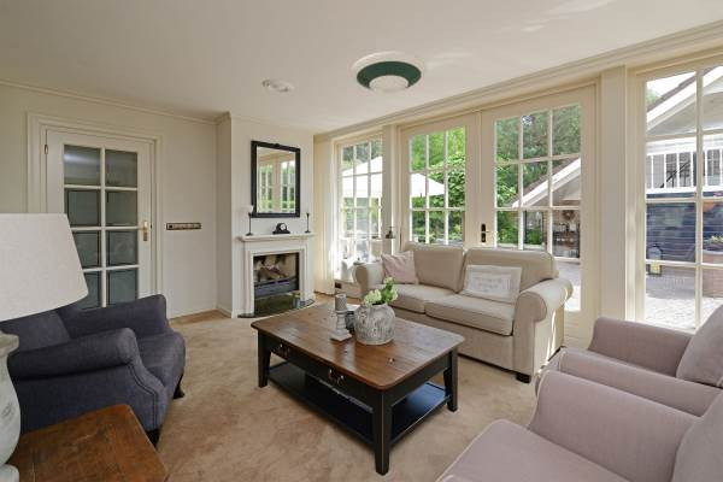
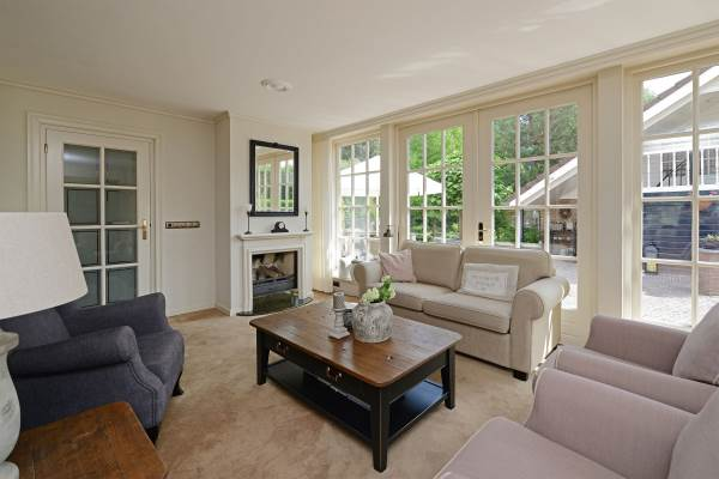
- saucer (388, 81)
